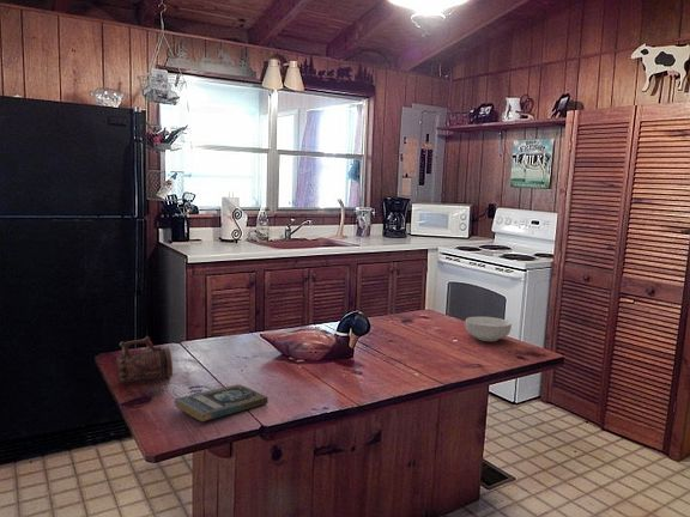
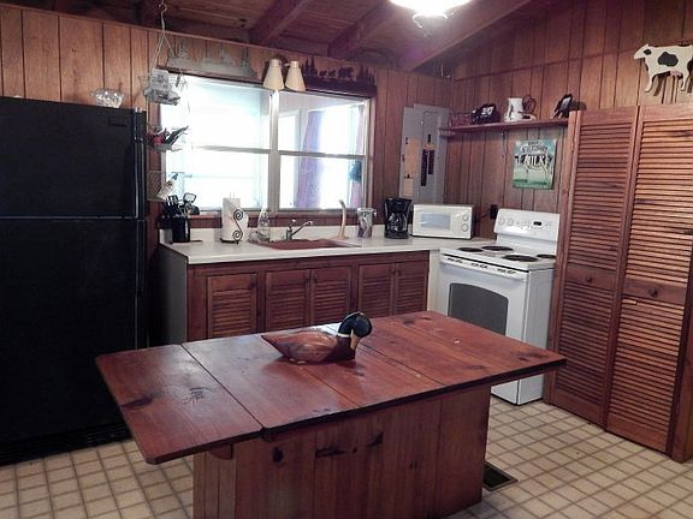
- cereal bowl (488, 329)
- beer mug (144, 359)
- book (222, 401)
